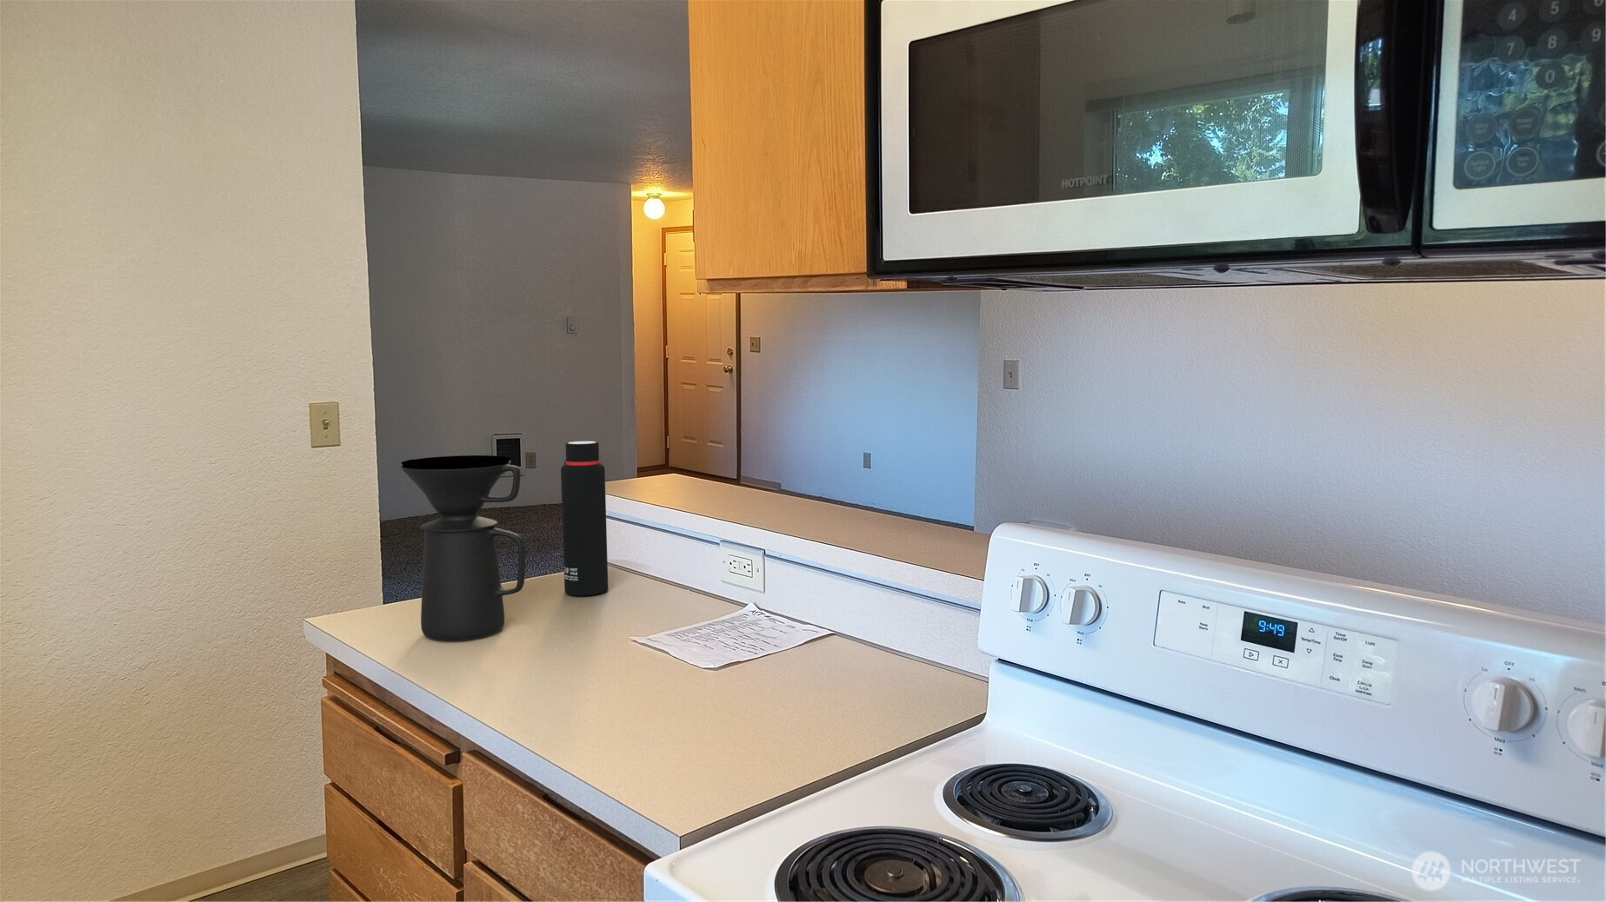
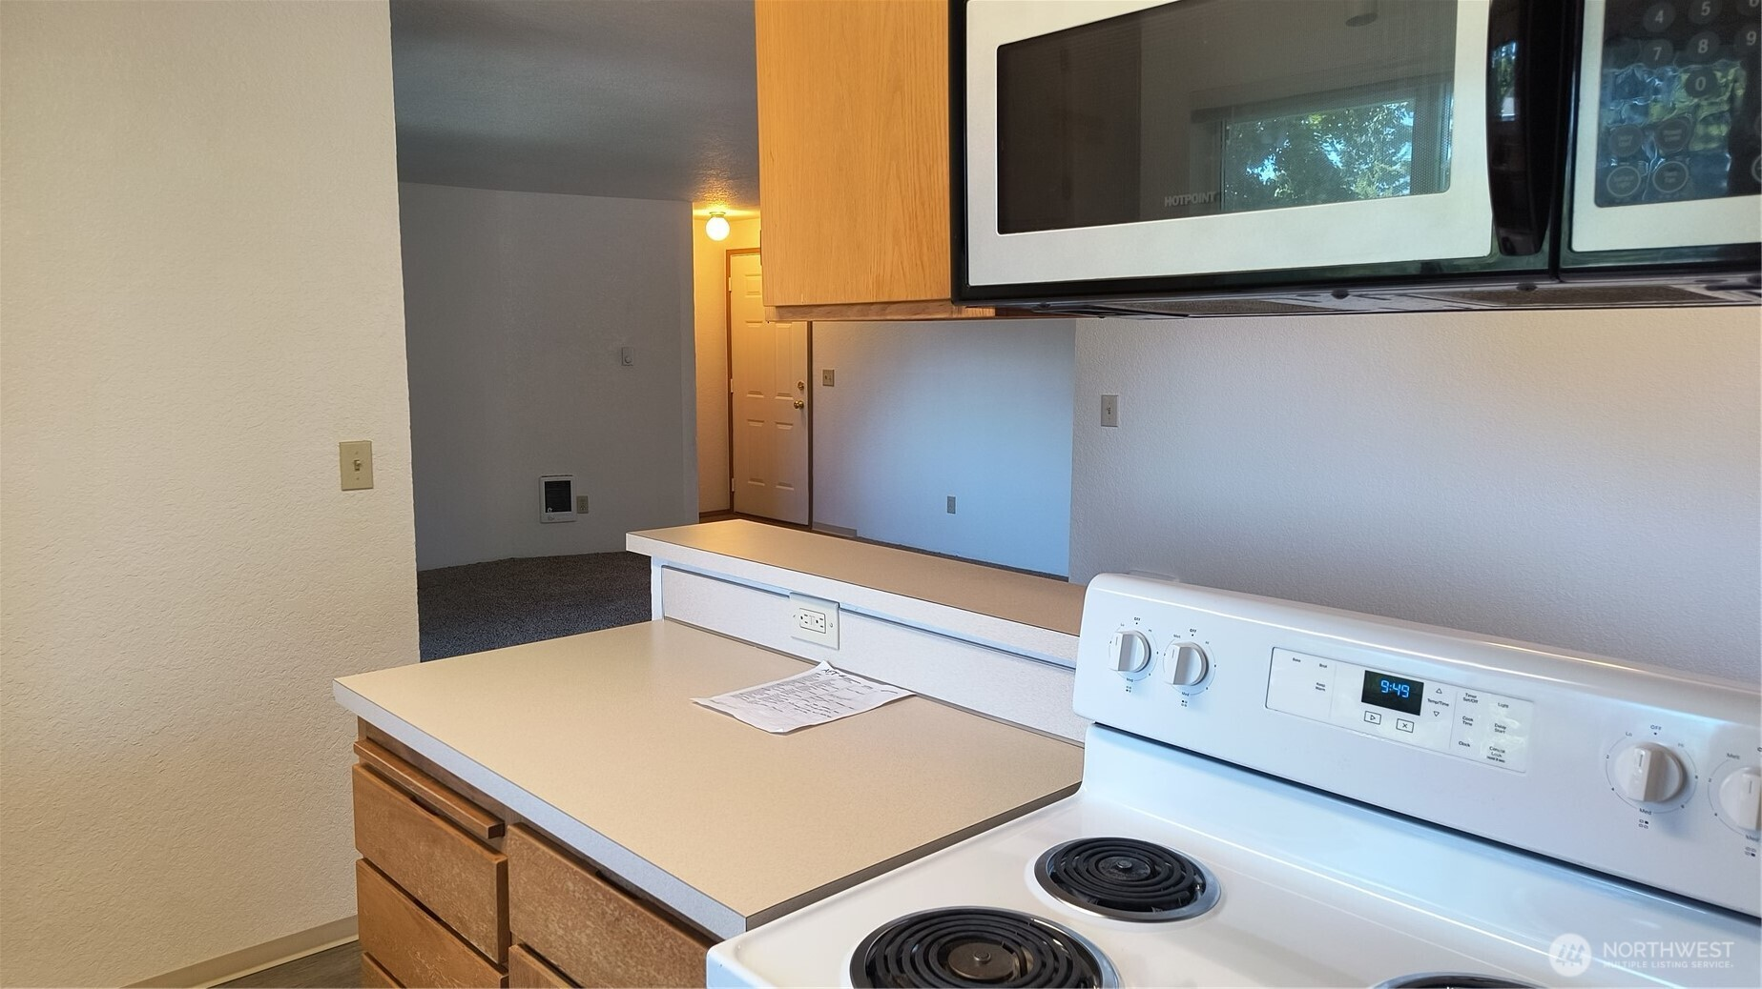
- coffee maker (460, 546)
- water bottle (581, 516)
